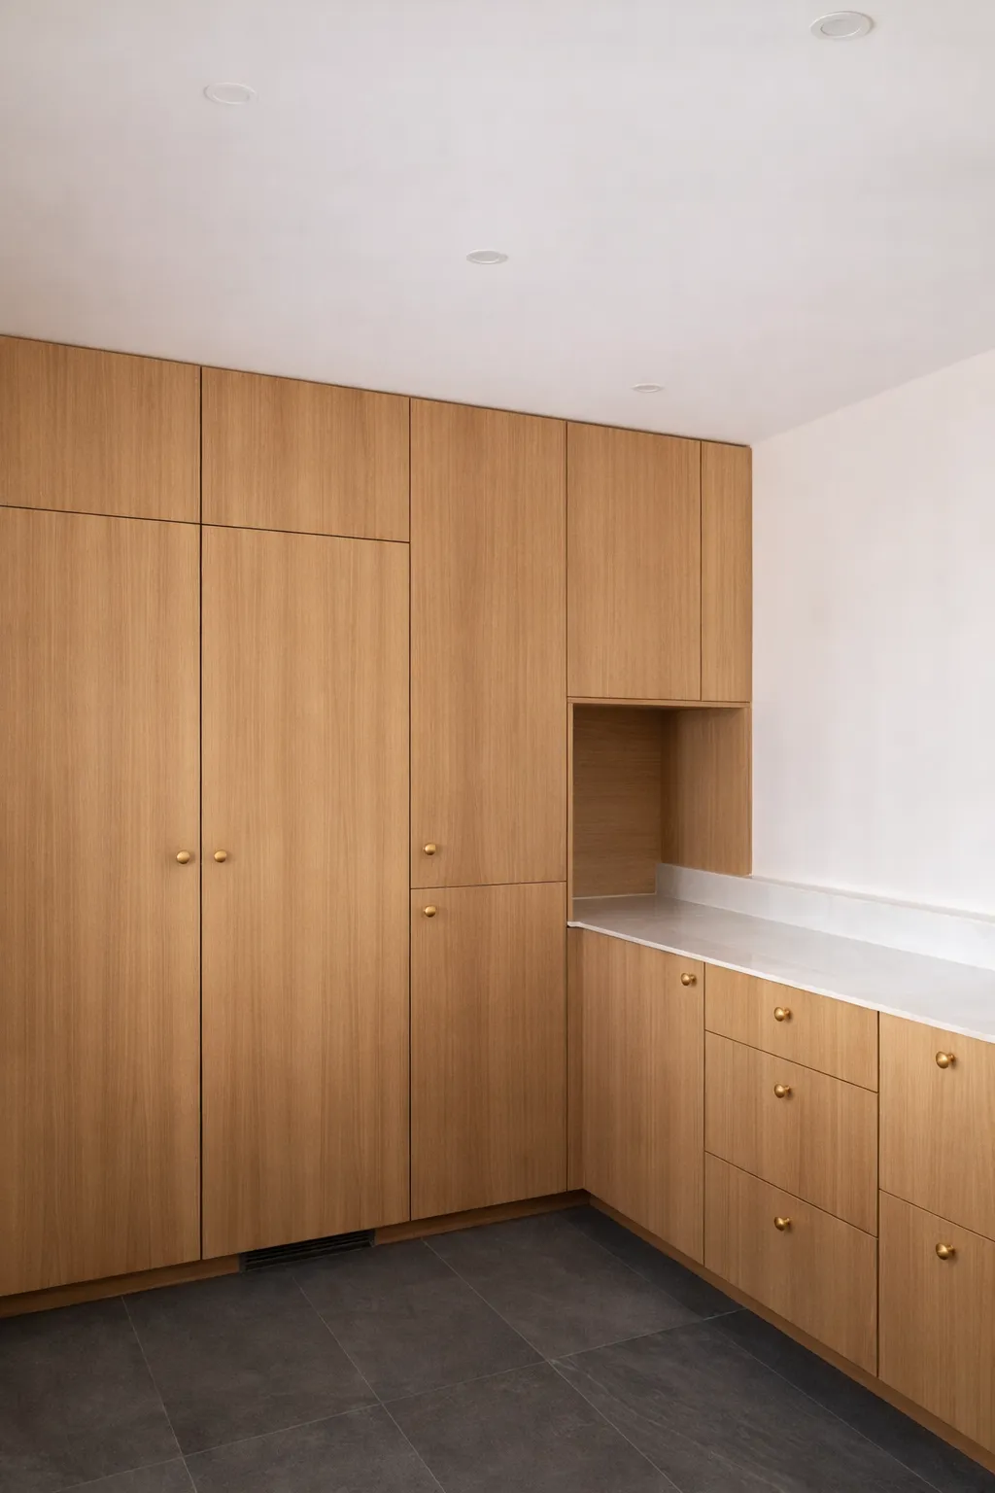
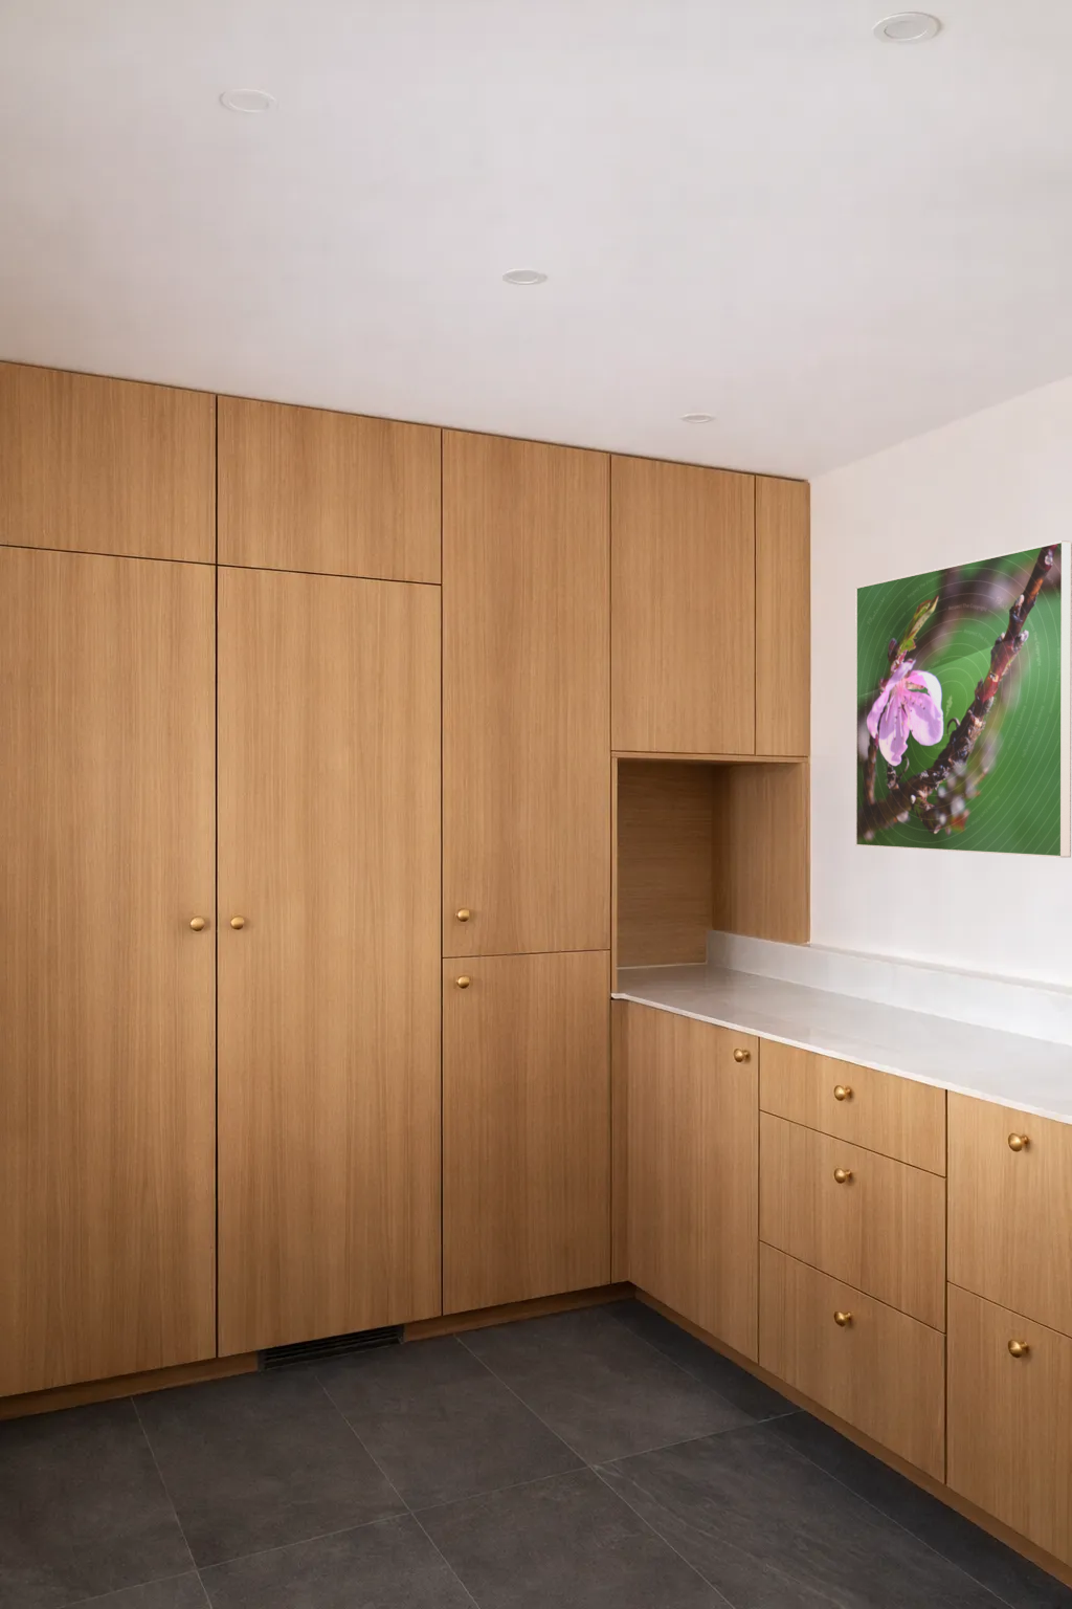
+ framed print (952, 709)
